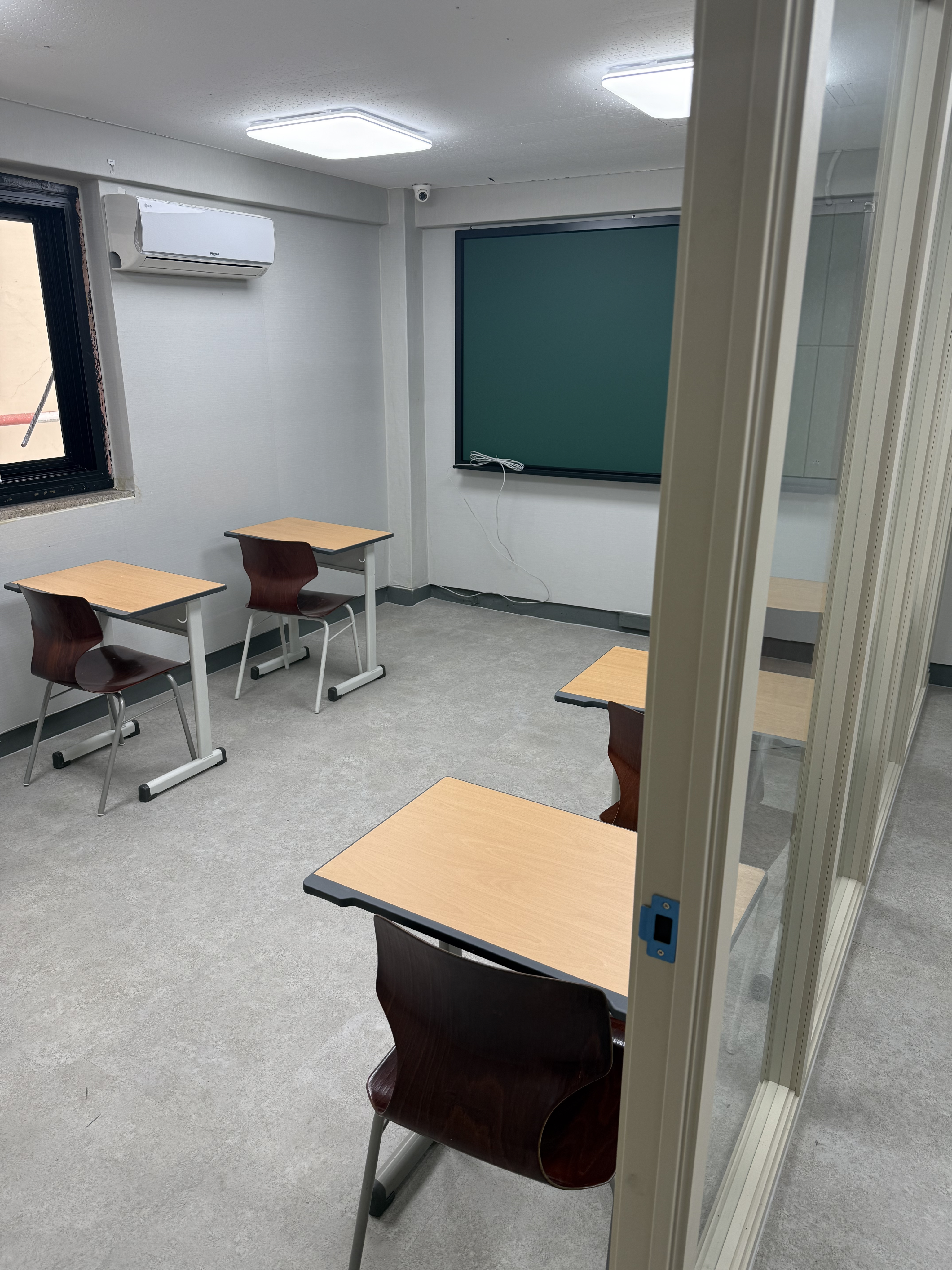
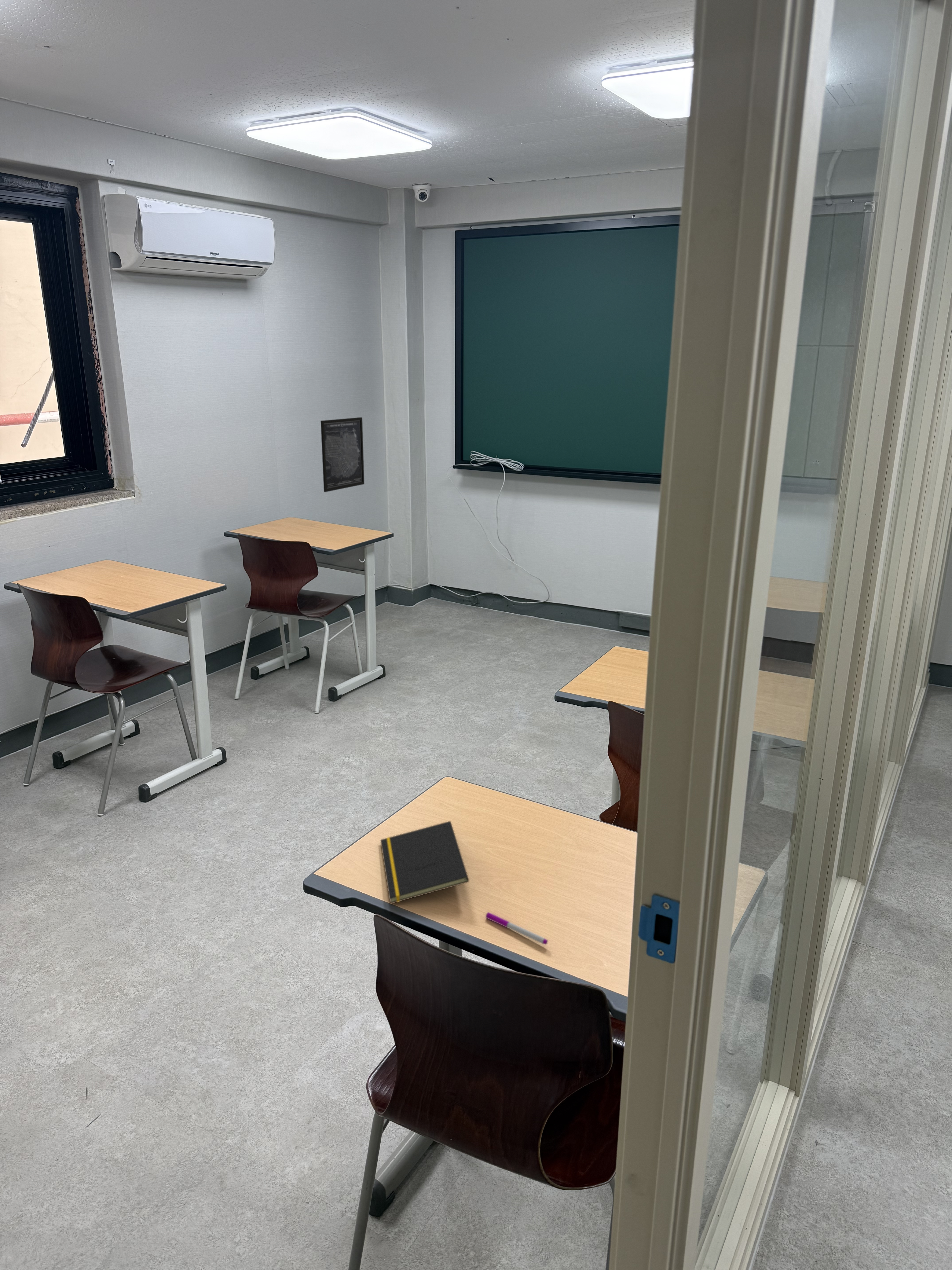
+ notepad (422, 860)
+ wall art (343, 454)
+ pen (516, 928)
